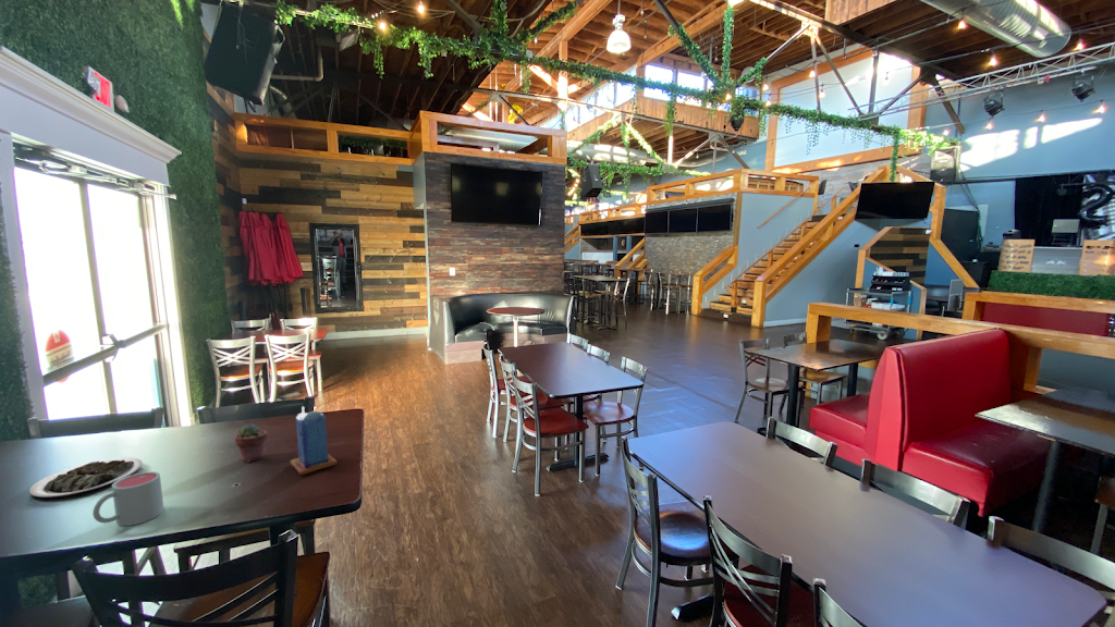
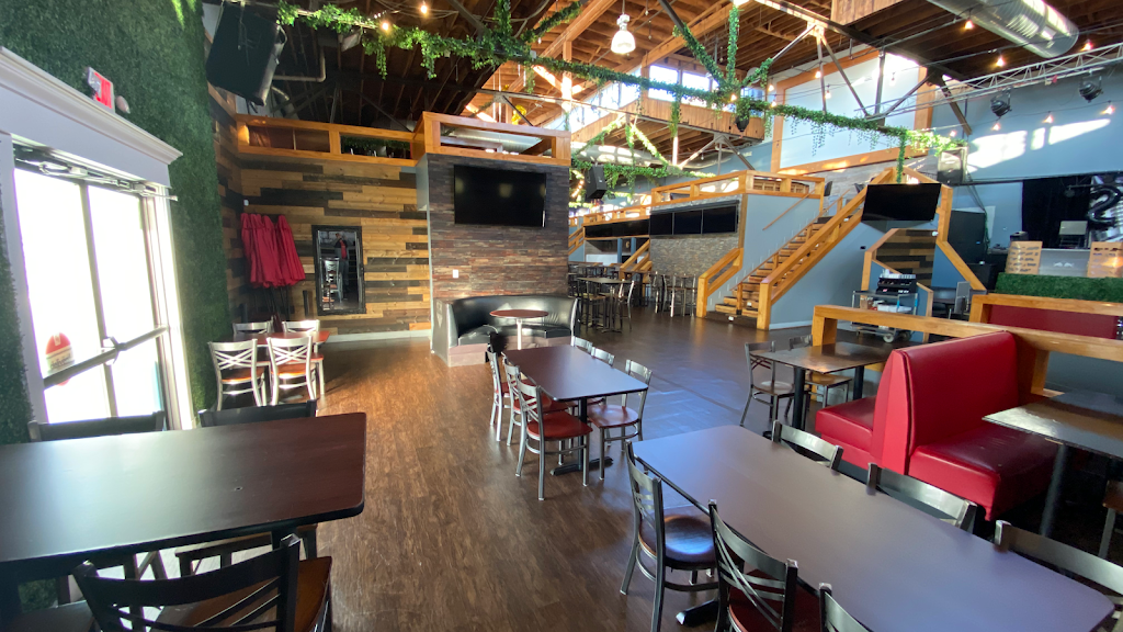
- mug (127, 502)
- candle (310, 435)
- potted succulent (252, 441)
- plate (89, 475)
